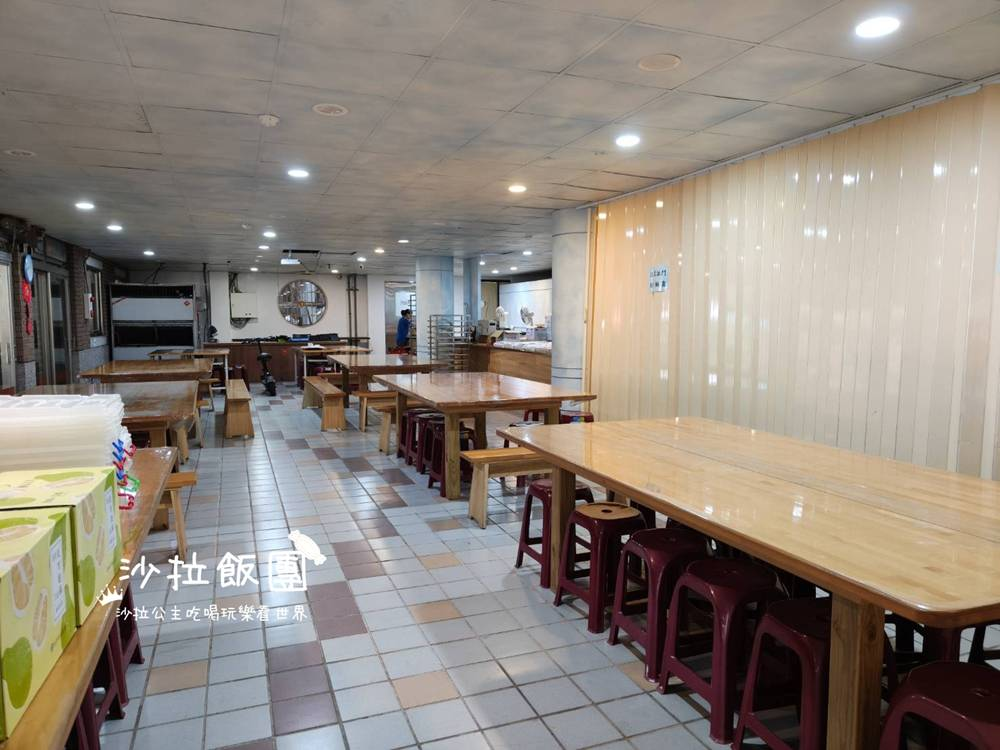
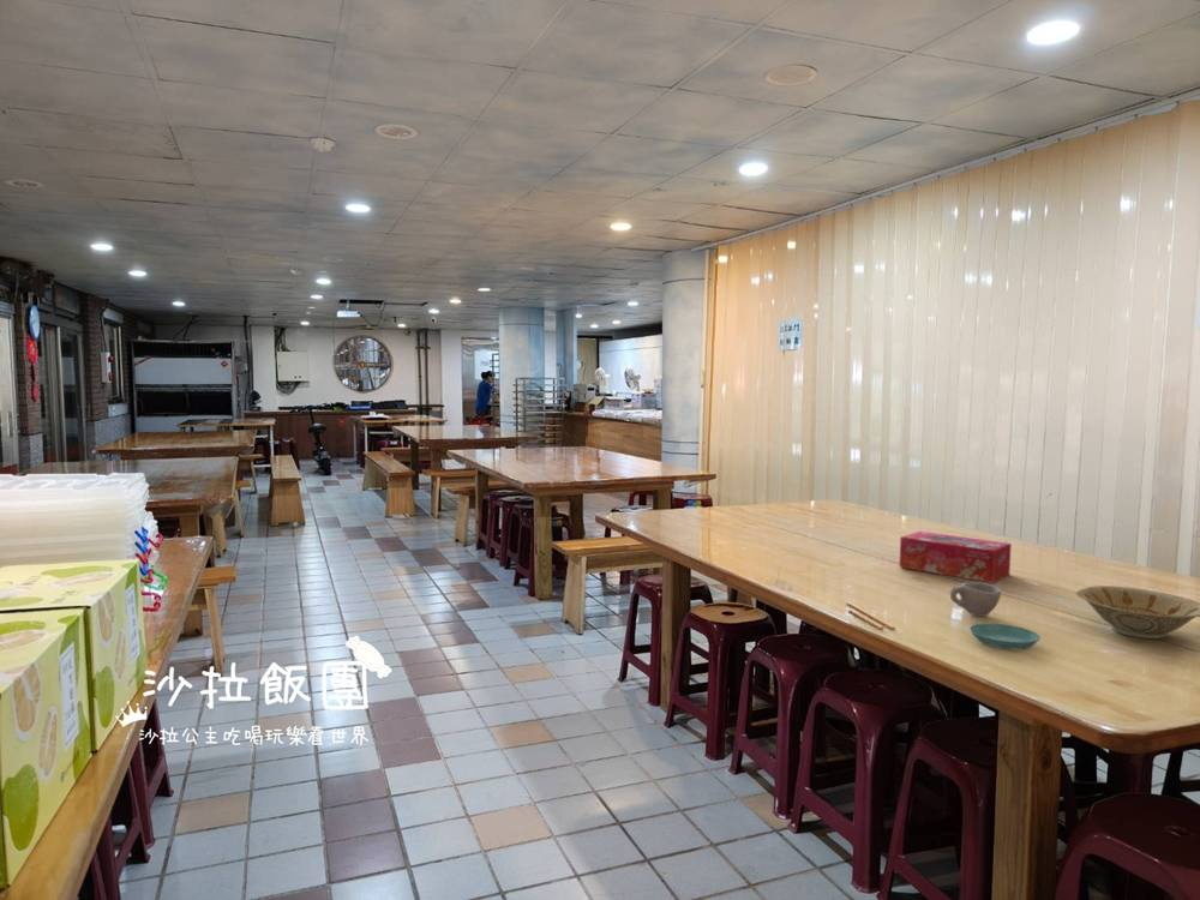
+ saucer (1003, 637)
+ chopsticks (864, 613)
+ bowl (1139, 616)
+ tissue box (954, 554)
+ cup (974, 600)
